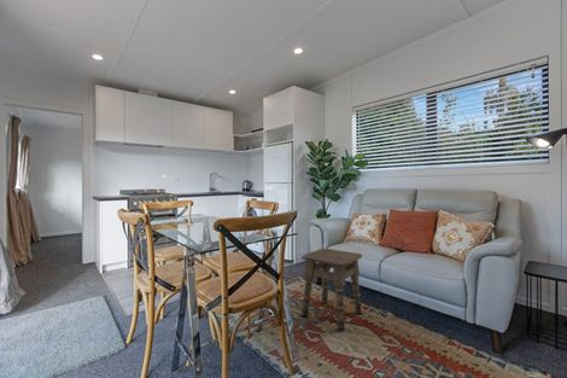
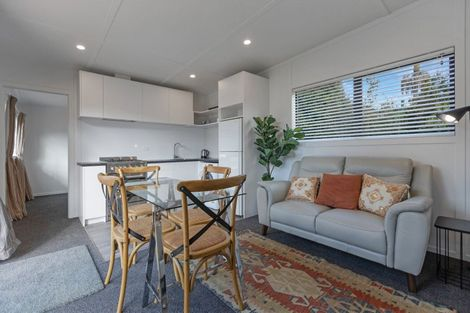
- side table (334, 284)
